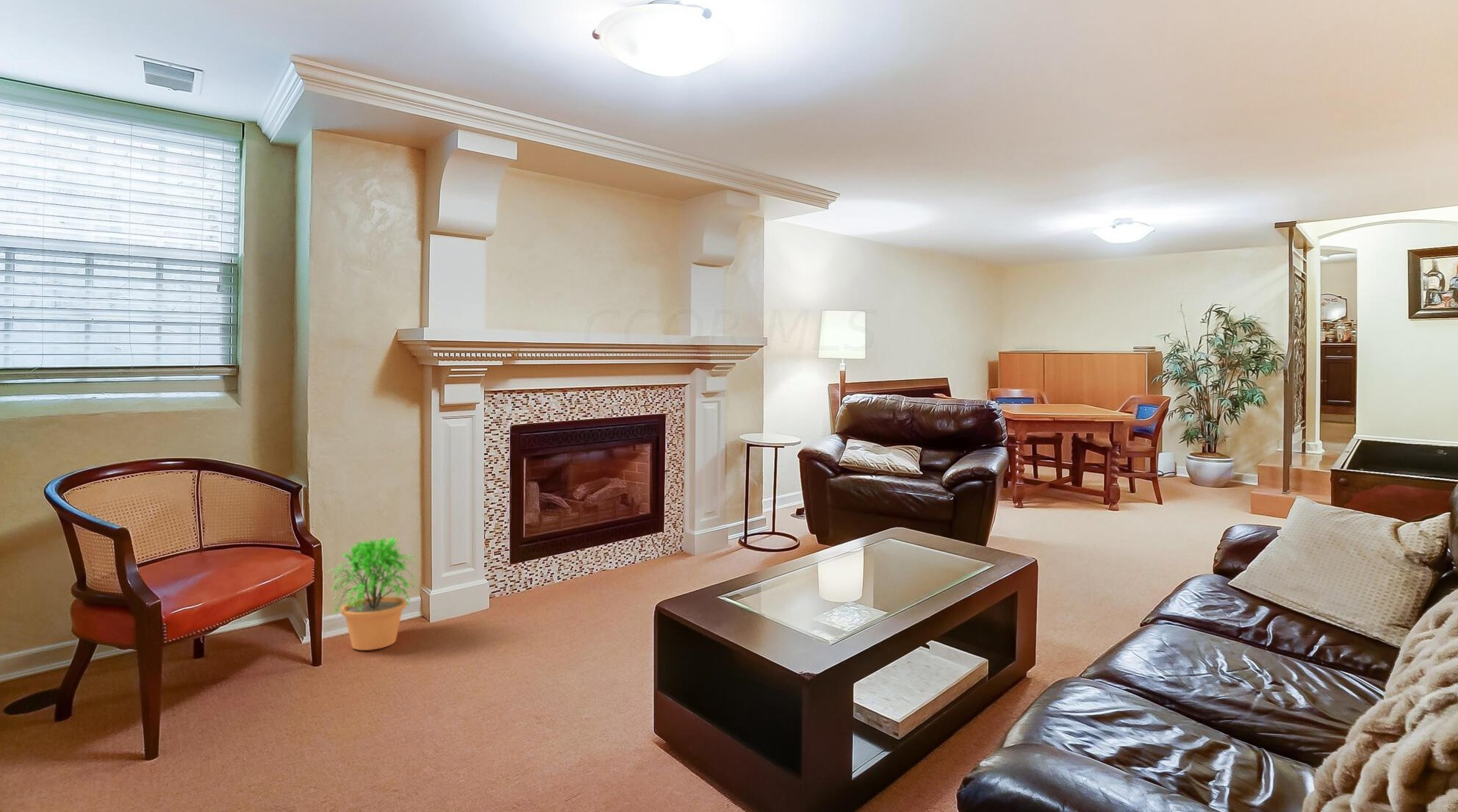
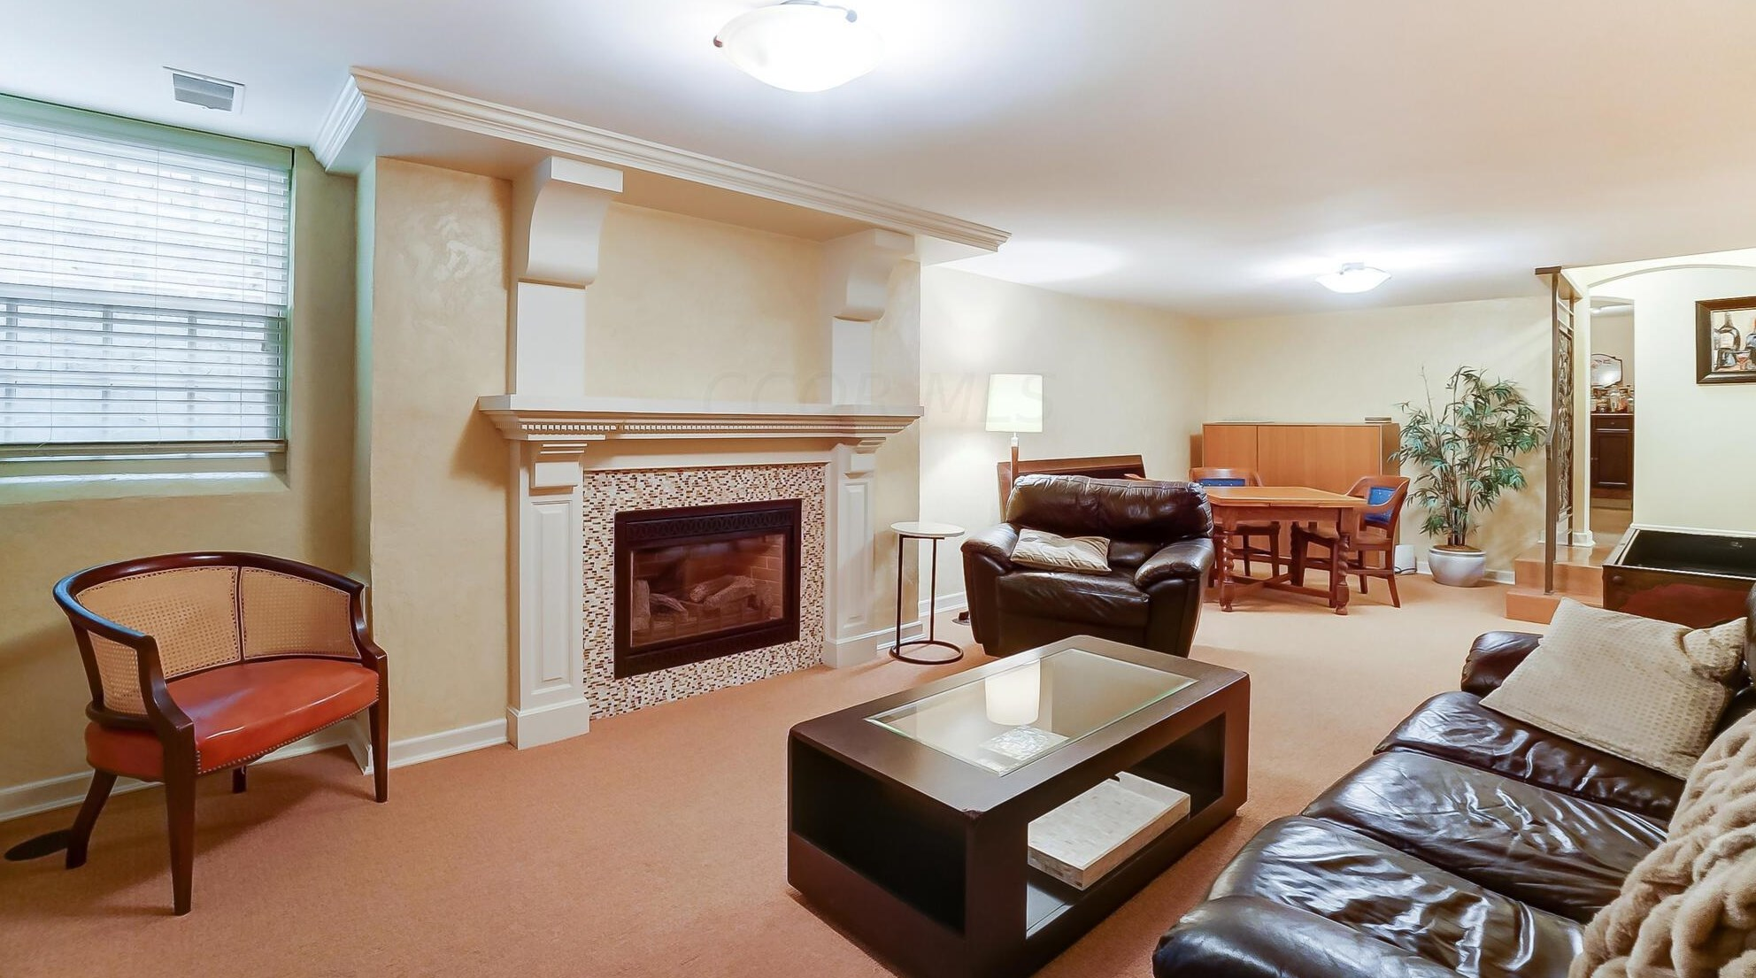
- potted plant (373, 589)
